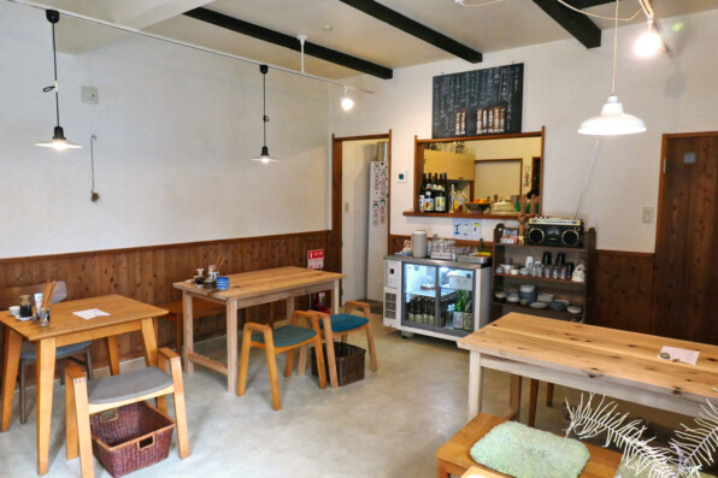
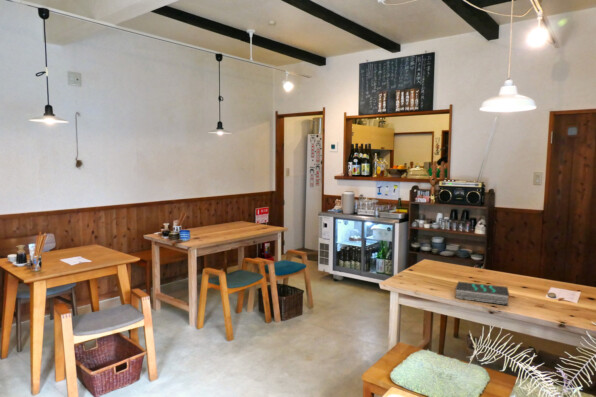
+ book (481, 292)
